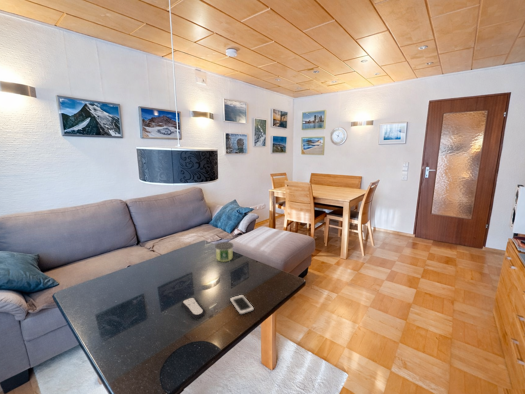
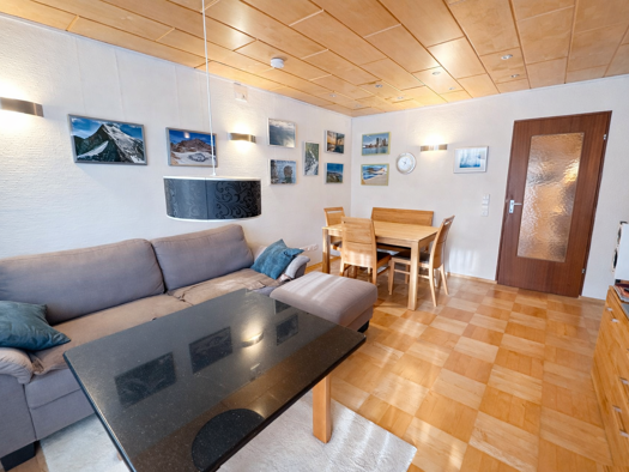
- candle (224, 251)
- remote control (193, 307)
- cell phone (241, 304)
